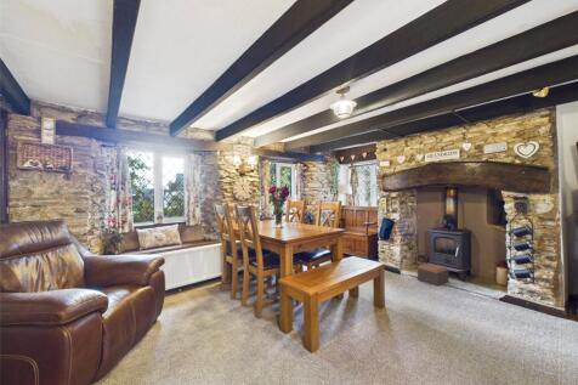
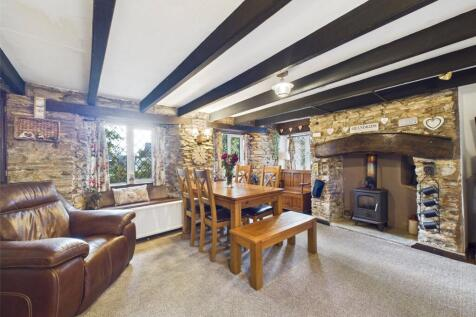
- footstool (432, 273)
